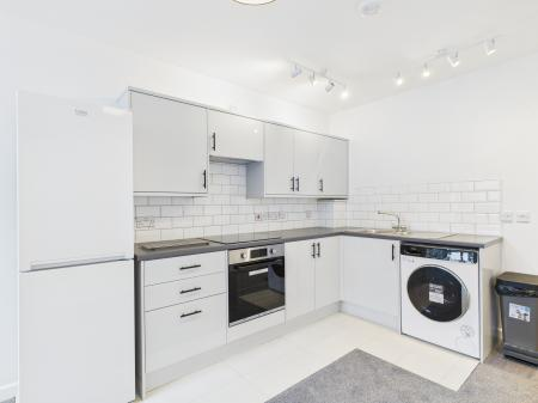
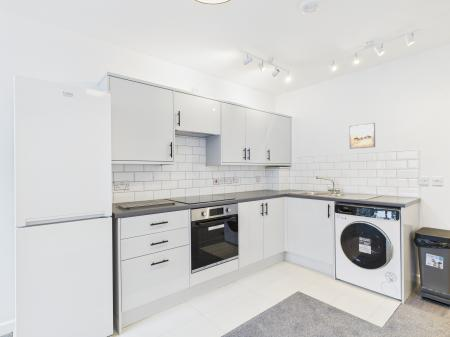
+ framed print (361, 136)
